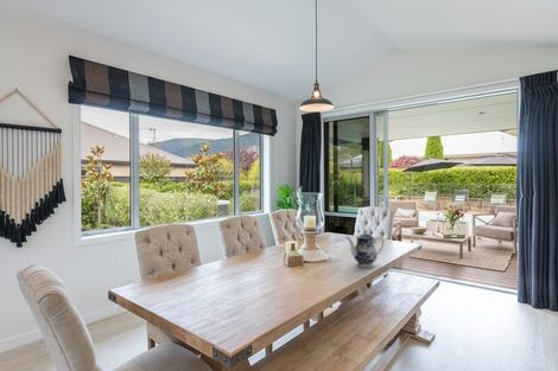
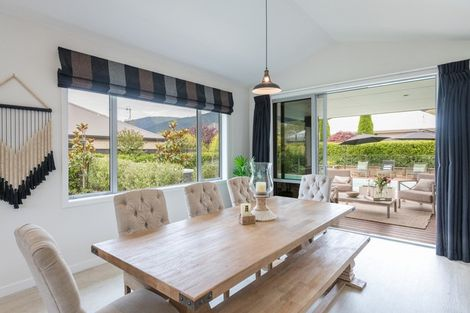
- teapot (364, 247)
